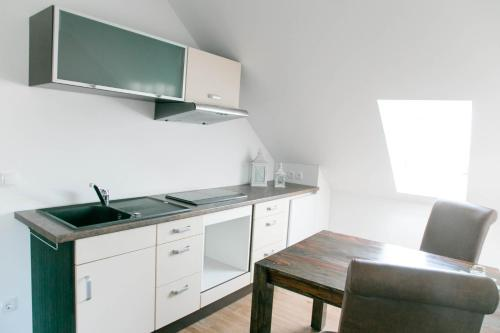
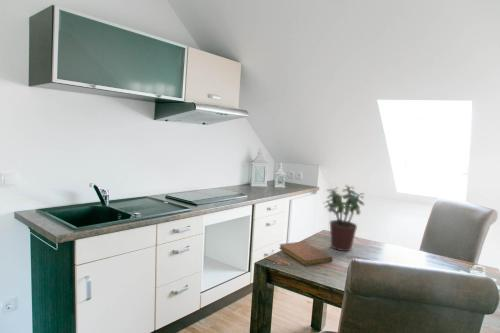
+ potted plant (346, 217)
+ notebook (304, 252)
